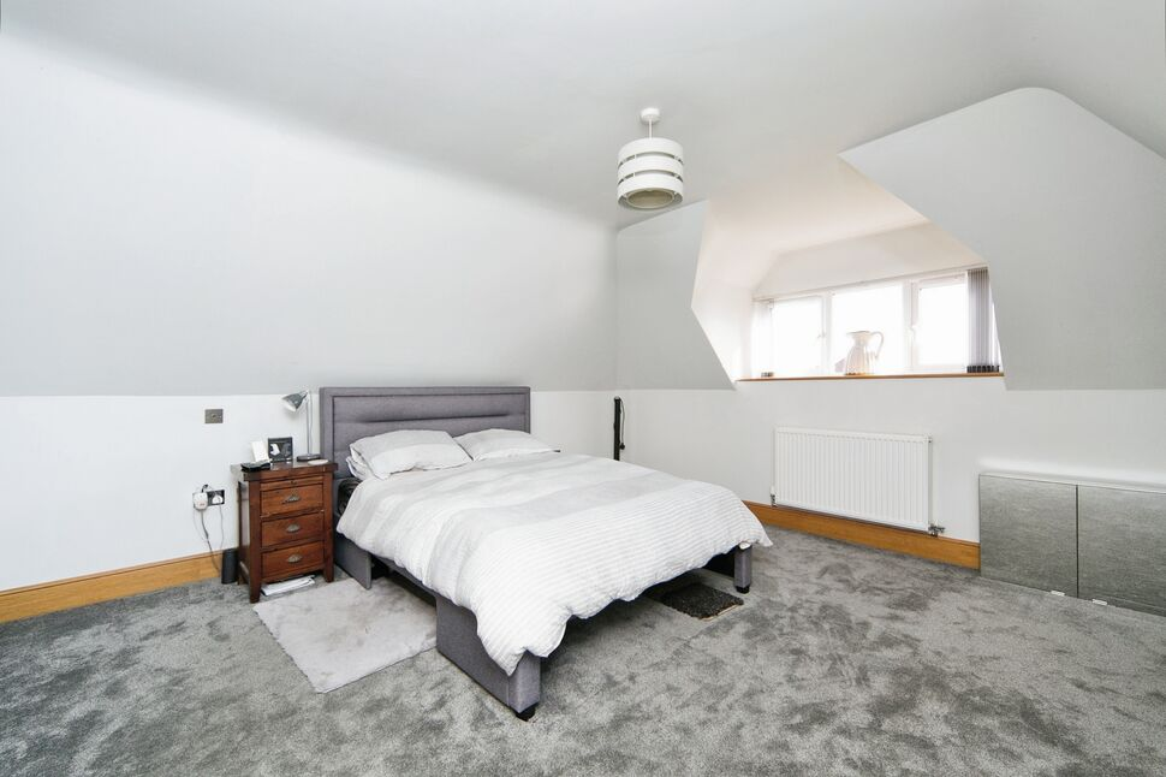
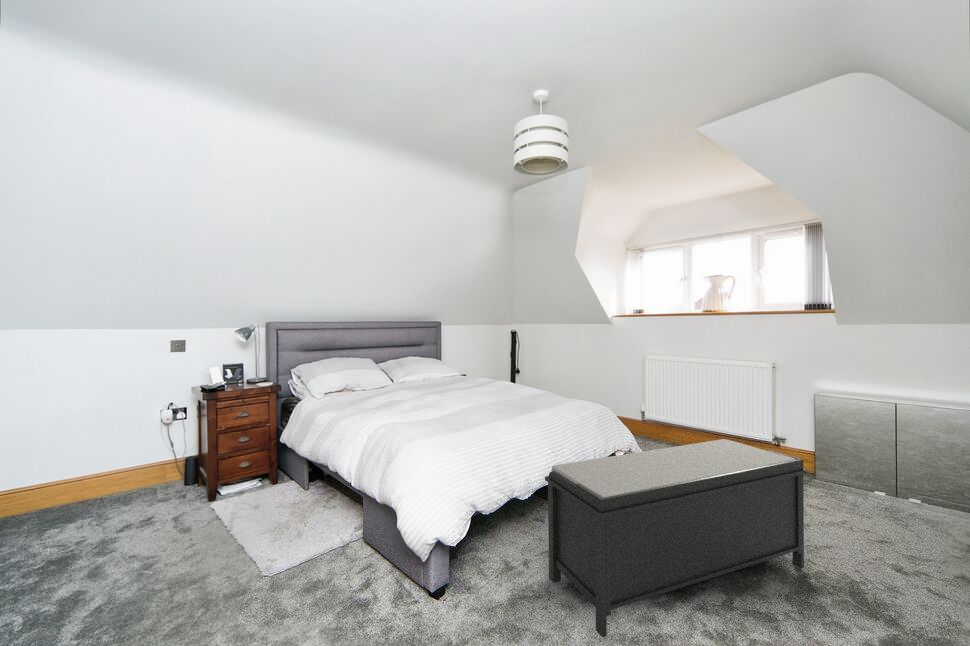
+ bench (678, 517)
